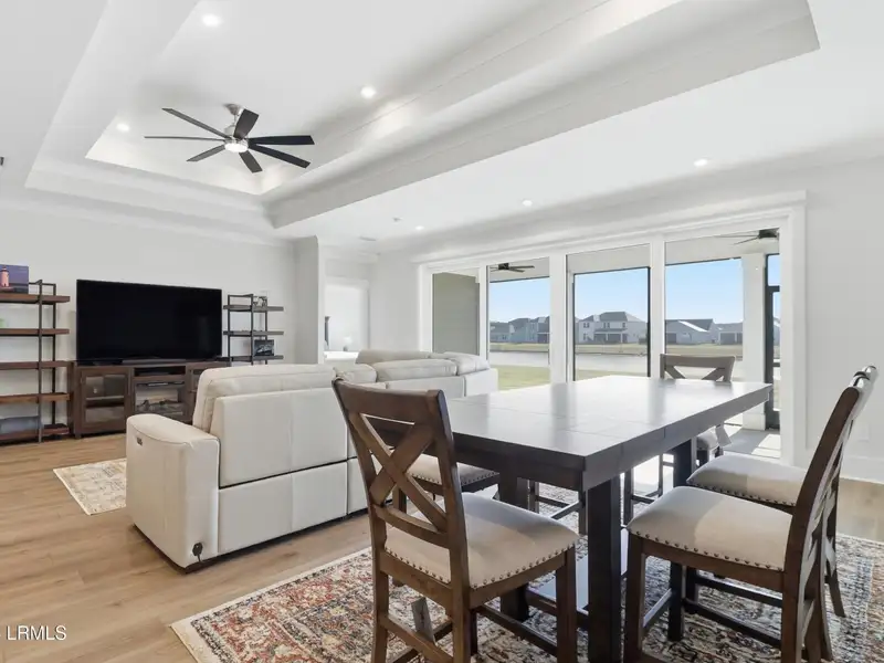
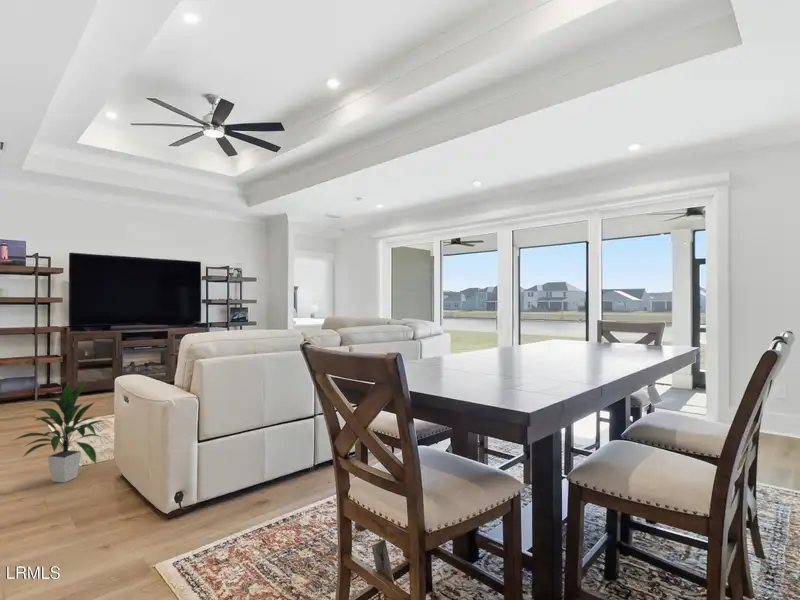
+ indoor plant (65, 432)
